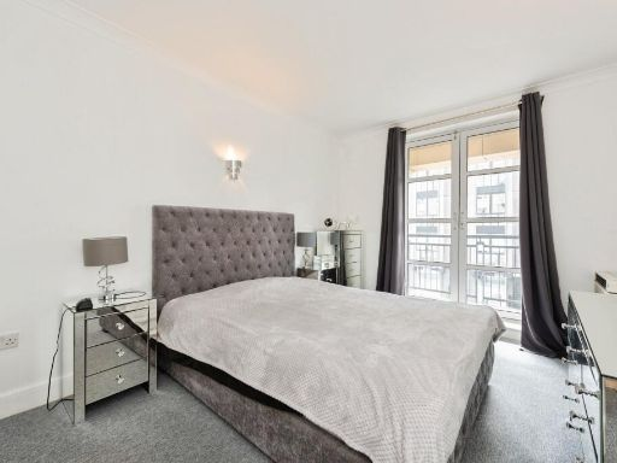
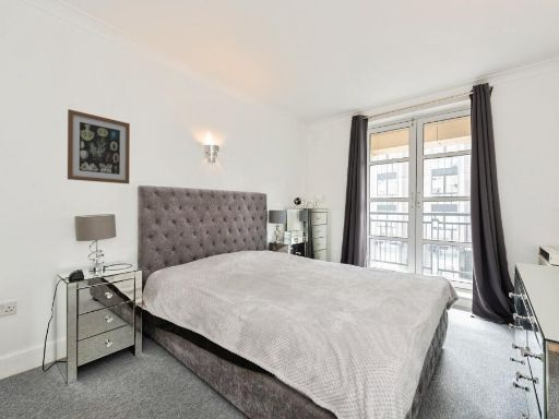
+ wall art (100, 148)
